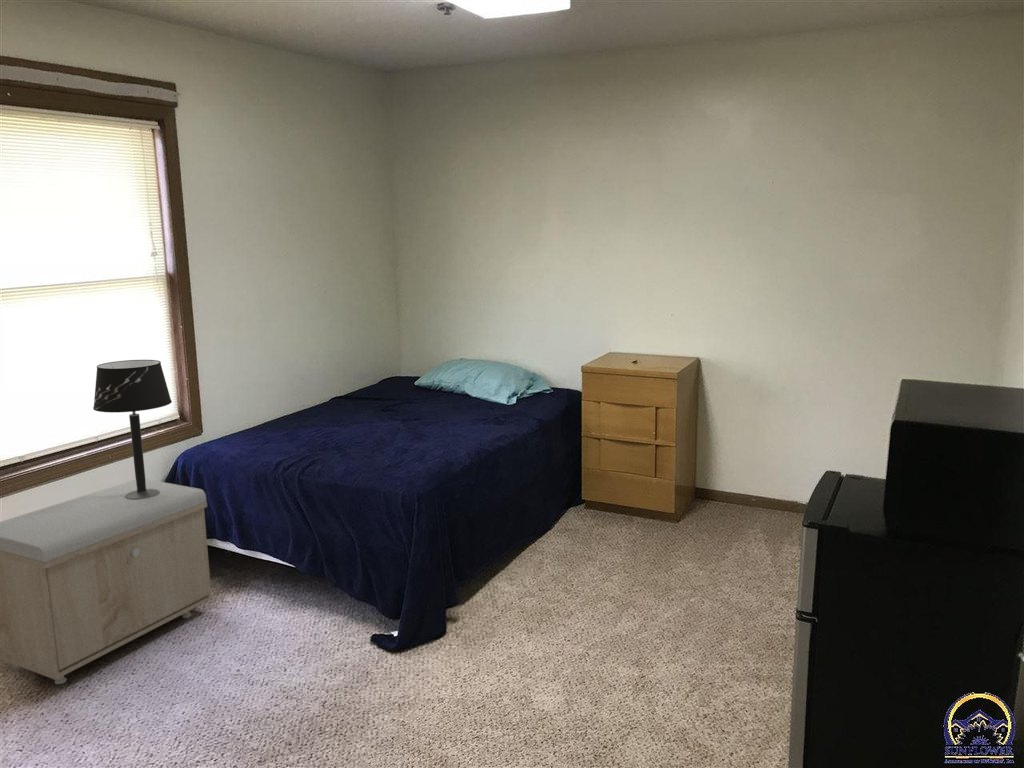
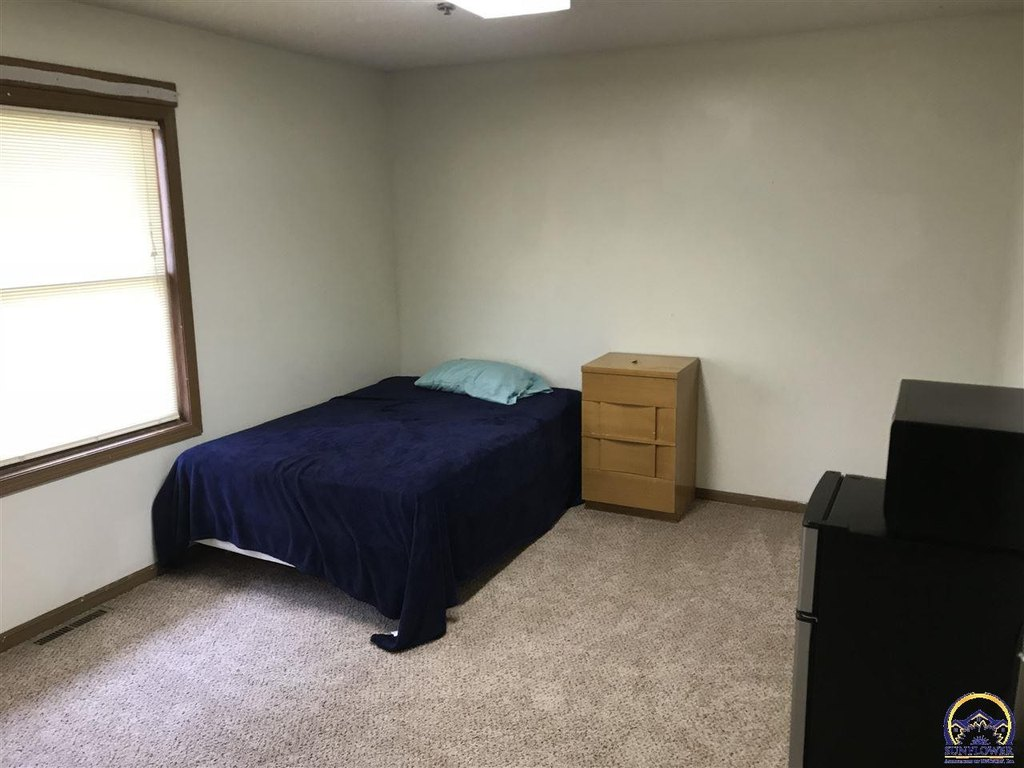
- storage bench (102, 574)
- table lamp (135, 429)
